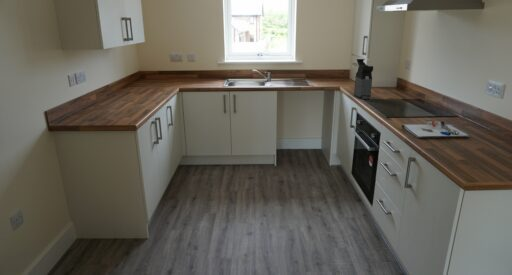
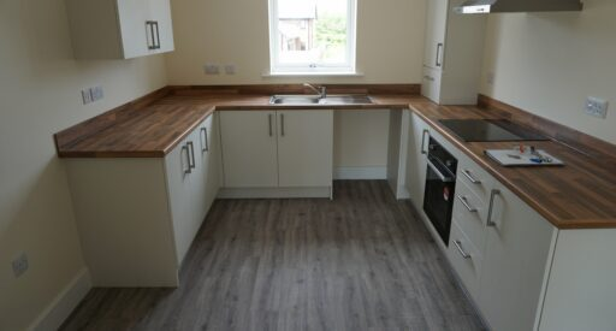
- coffee maker (363, 78)
